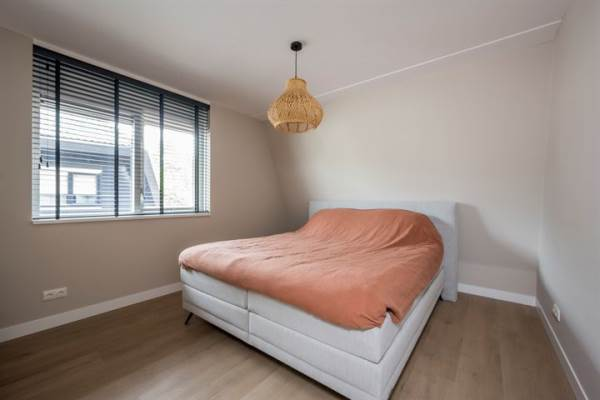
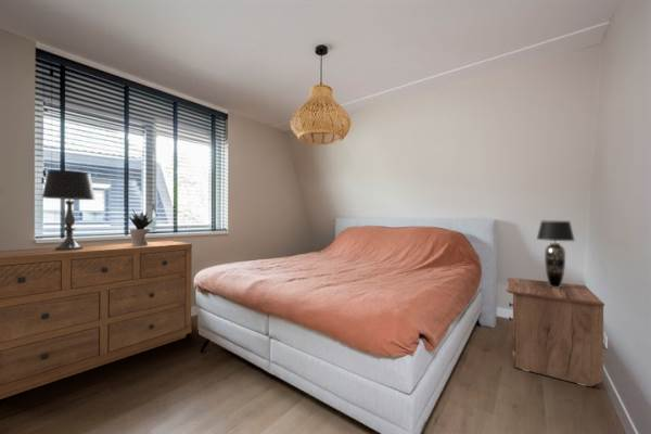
+ table lamp (554, 253)
+ table lamp (69, 210)
+ dresser (95, 302)
+ nightstand (547, 324)
+ potted plant (140, 226)
